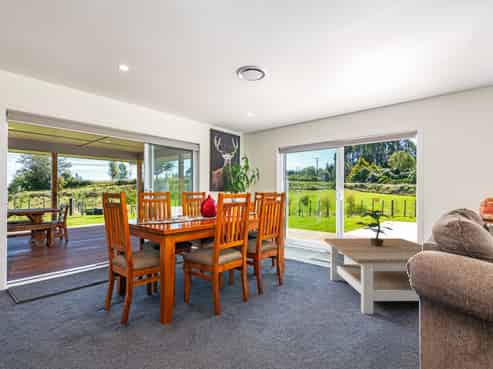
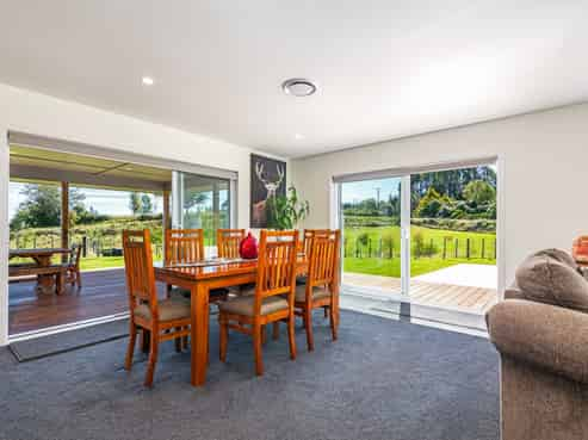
- coffee table (383, 270)
- potted plant (373, 226)
